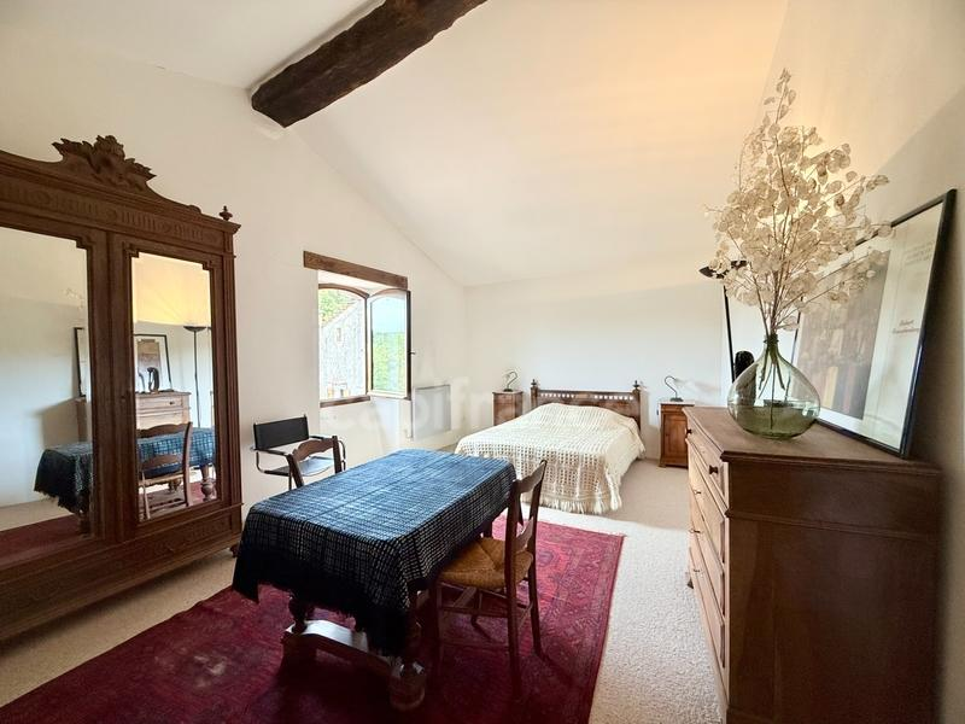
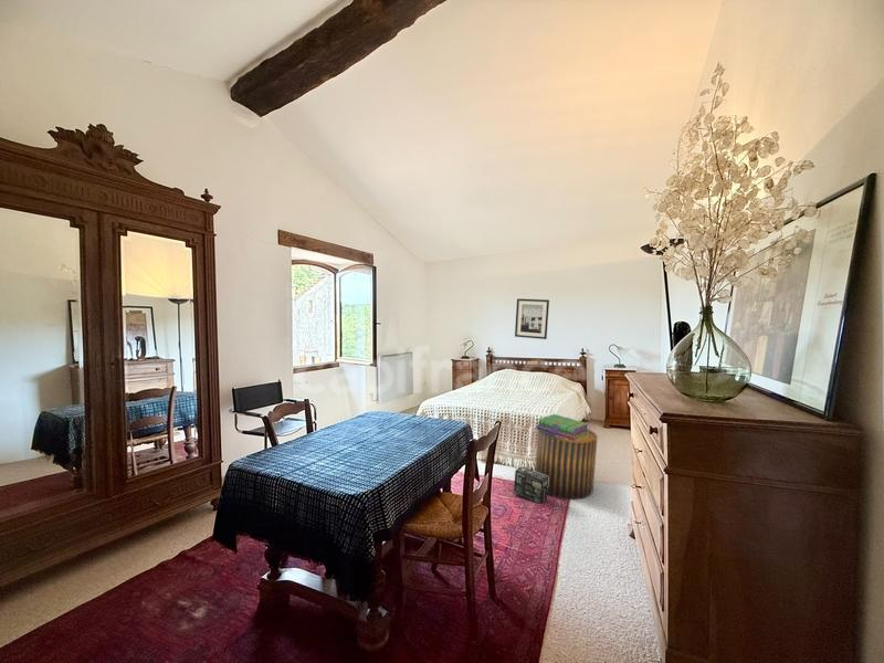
+ stack of books (562, 425)
+ wall art (532, 318)
+ stool (565, 459)
+ box (530, 484)
